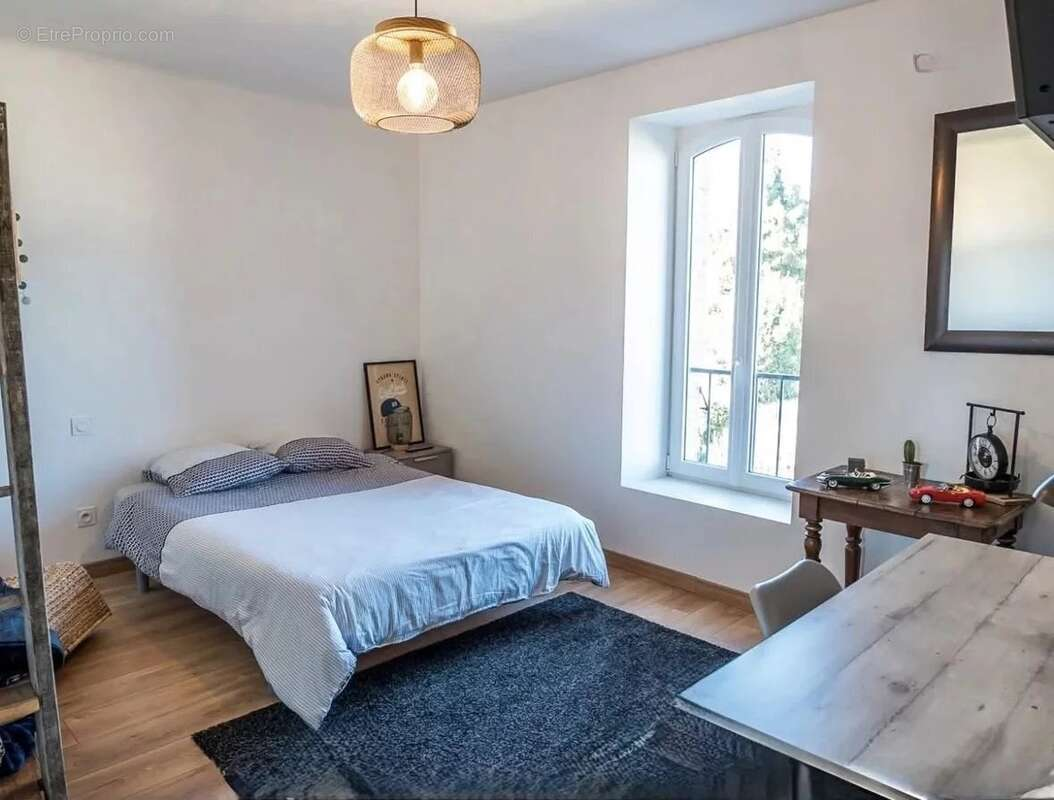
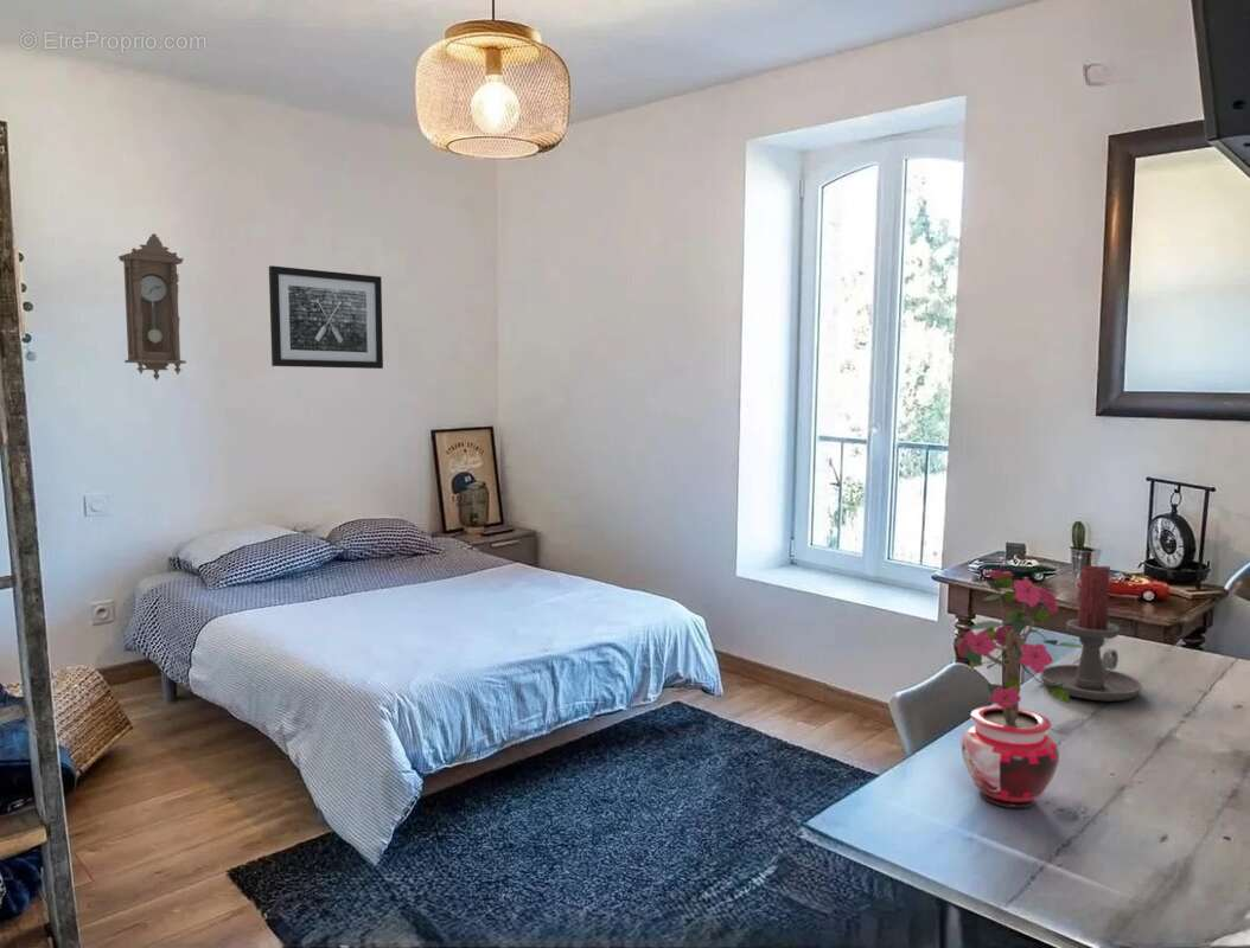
+ wall art (329, 319)
+ pendulum clock (153, 308)
+ candle holder (1097, 624)
+ potted plant (1018, 685)
